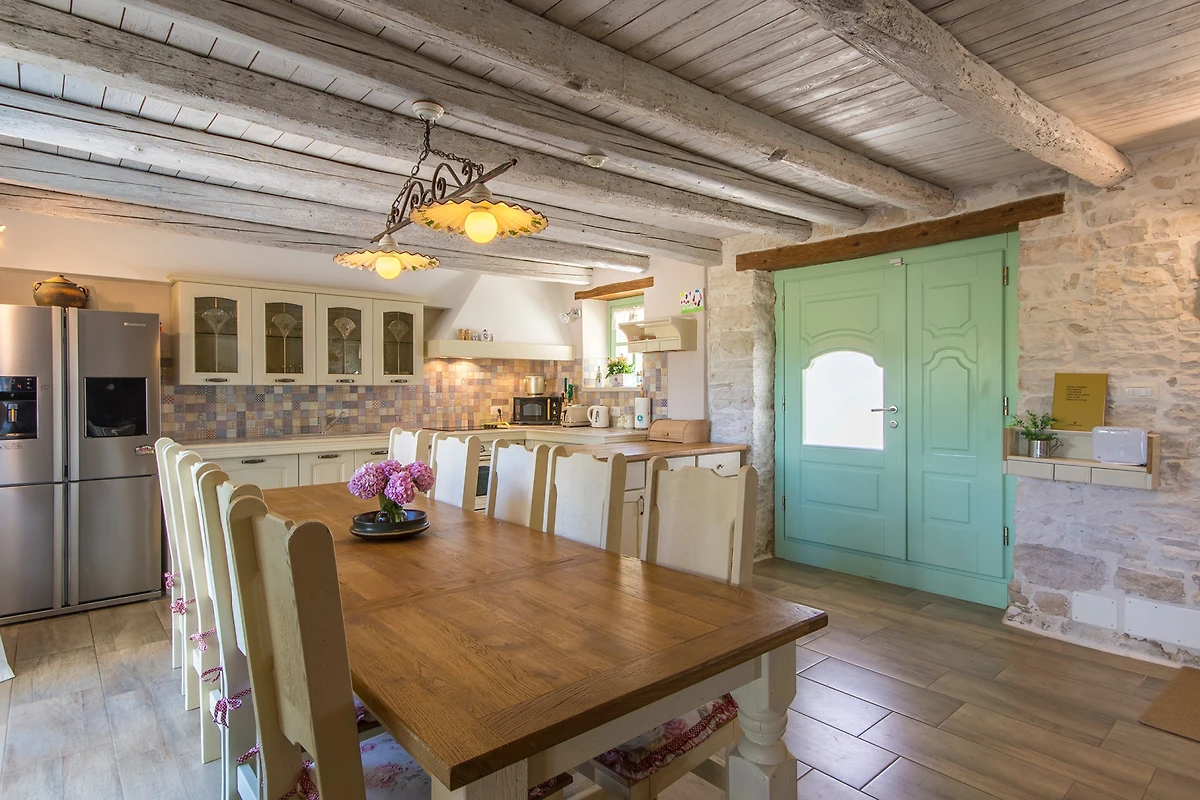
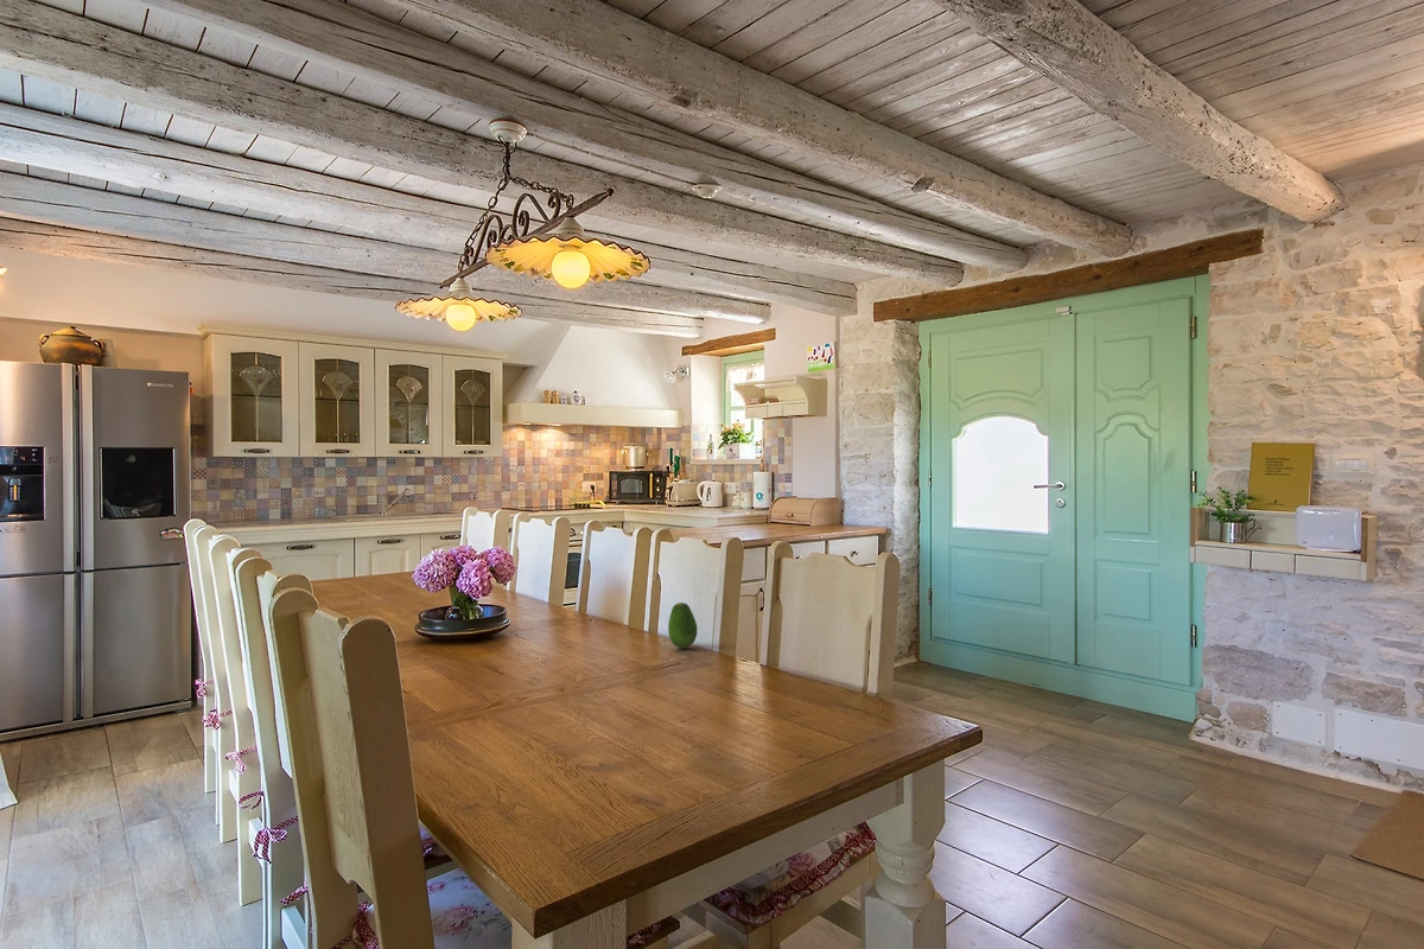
+ fruit (682, 625)
